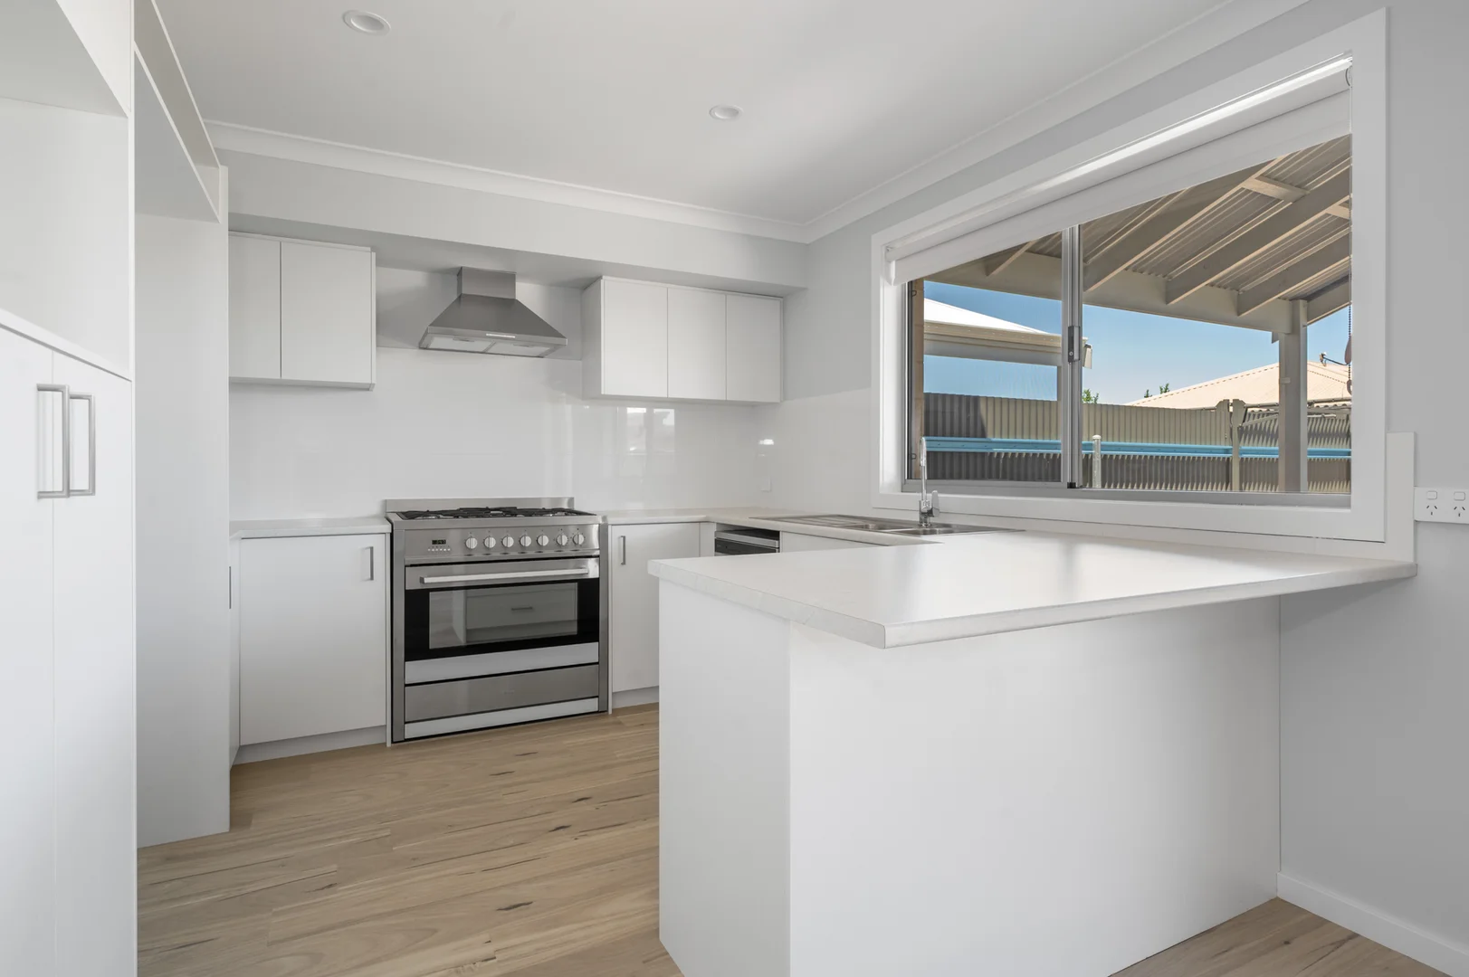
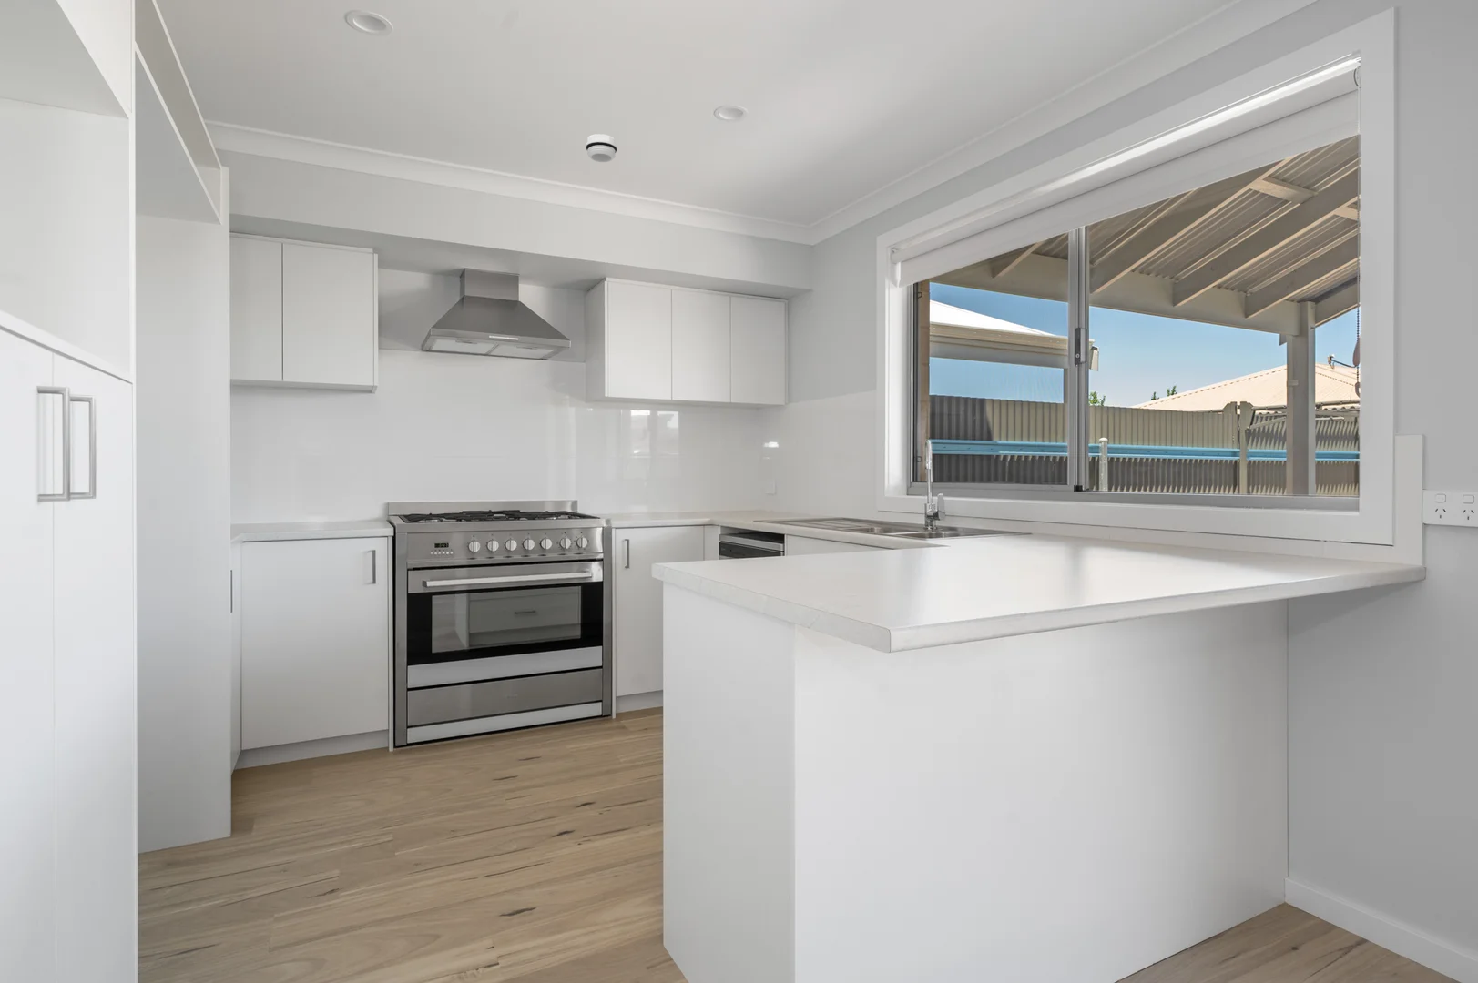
+ smoke detector (601, 148)
